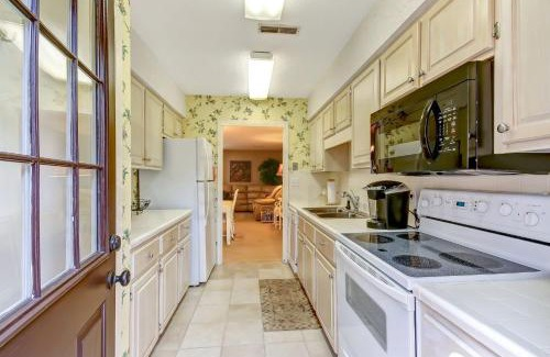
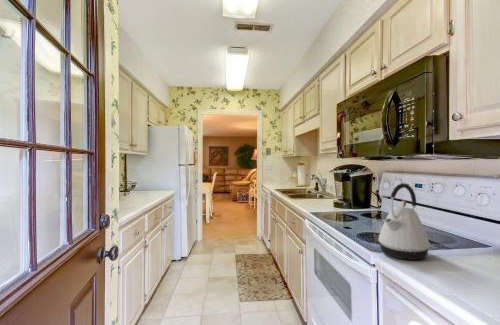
+ kettle (402, 218)
